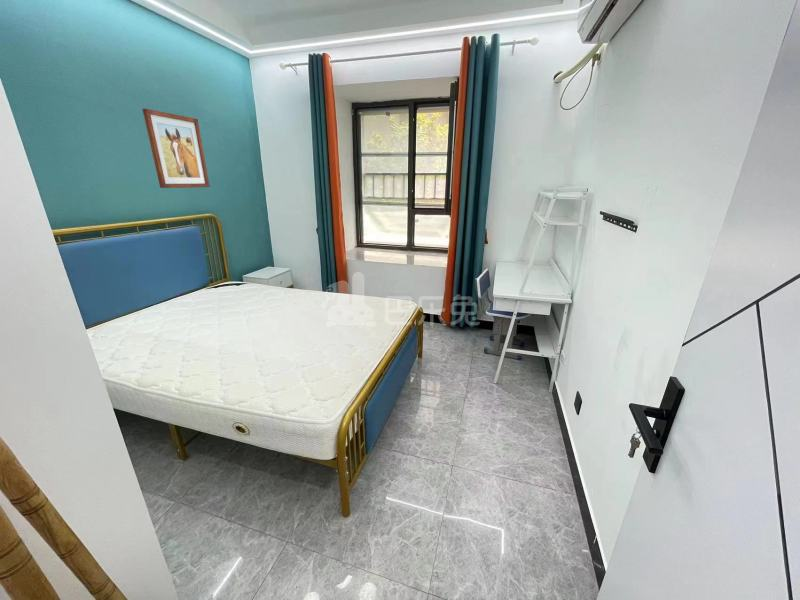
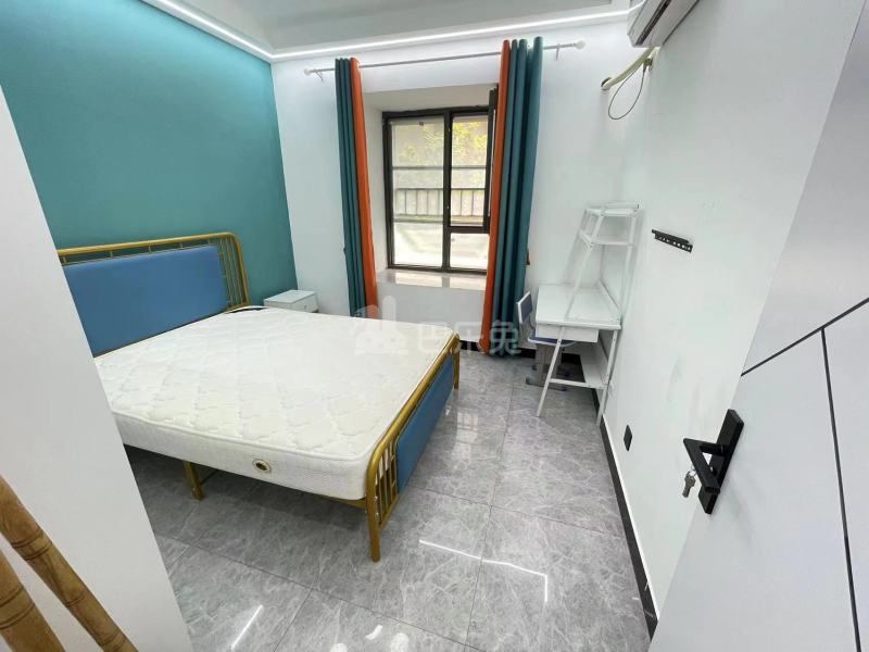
- wall art (179, 152)
